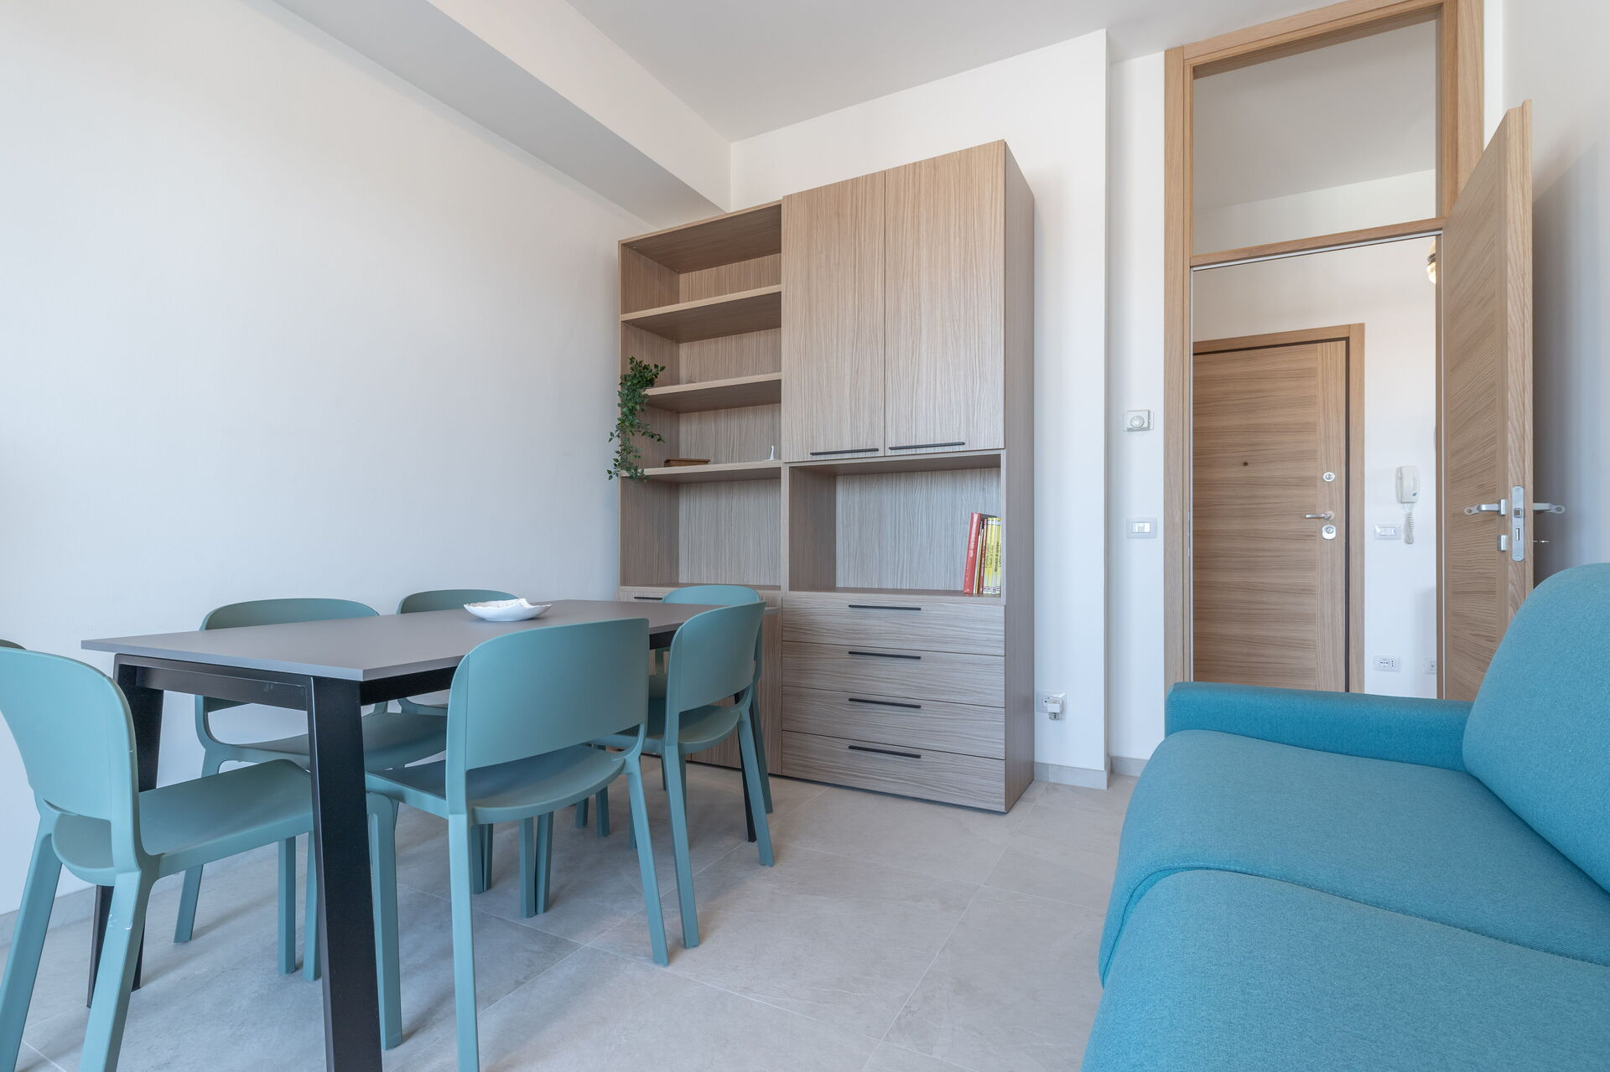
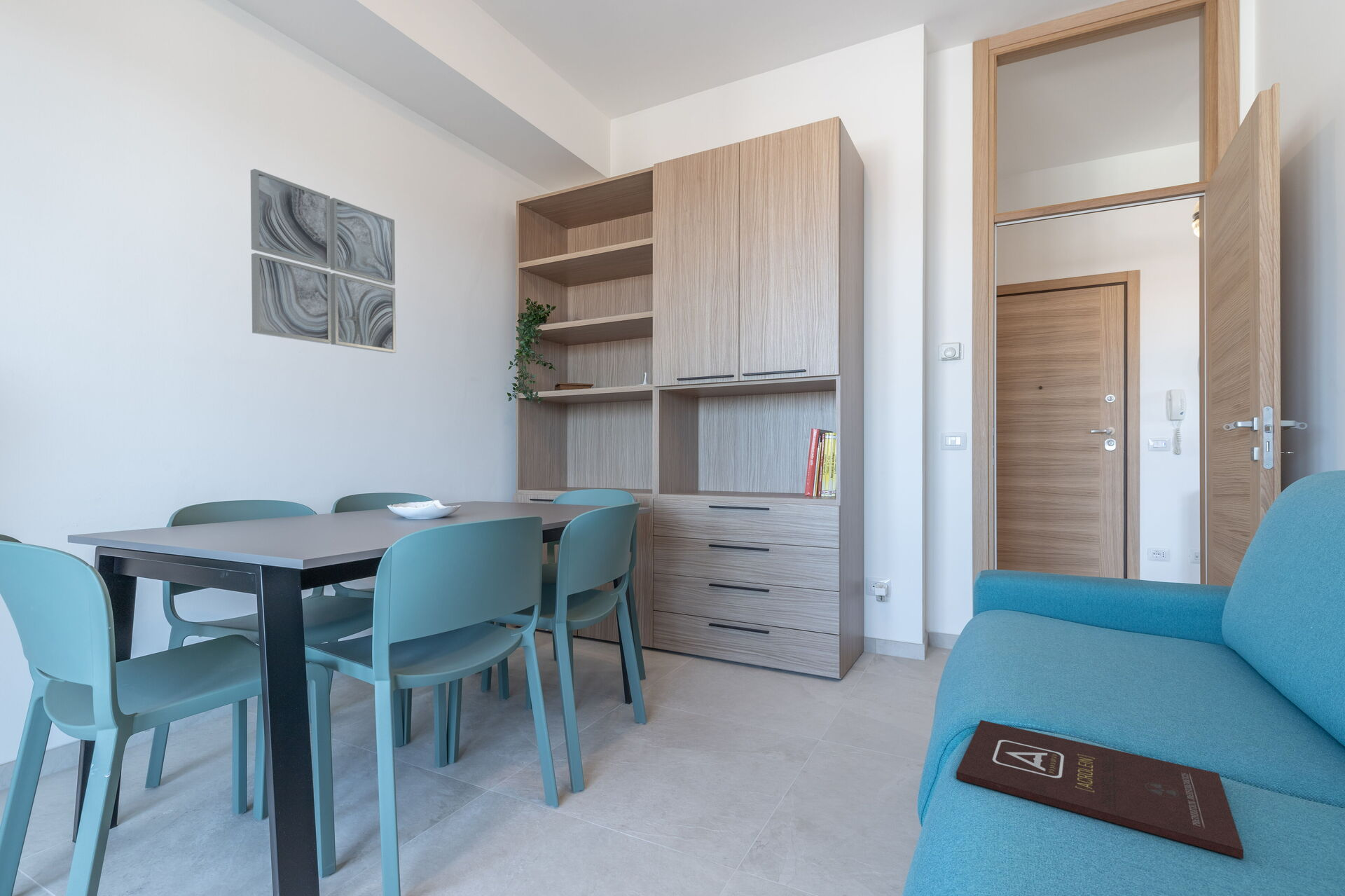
+ book (1087, 776)
+ wall art (330, 272)
